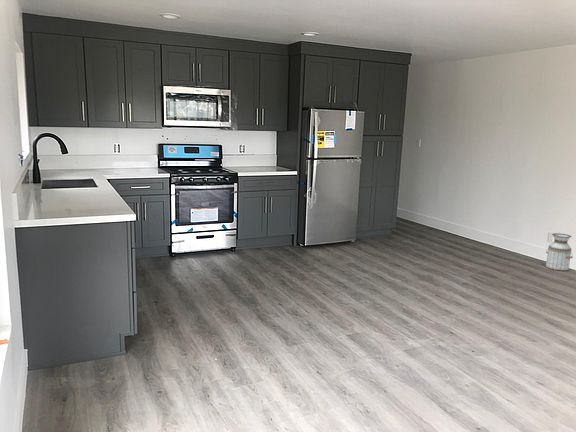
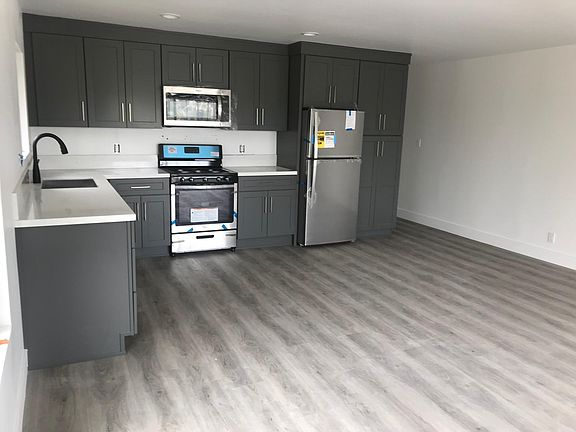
- planter (559, 251)
